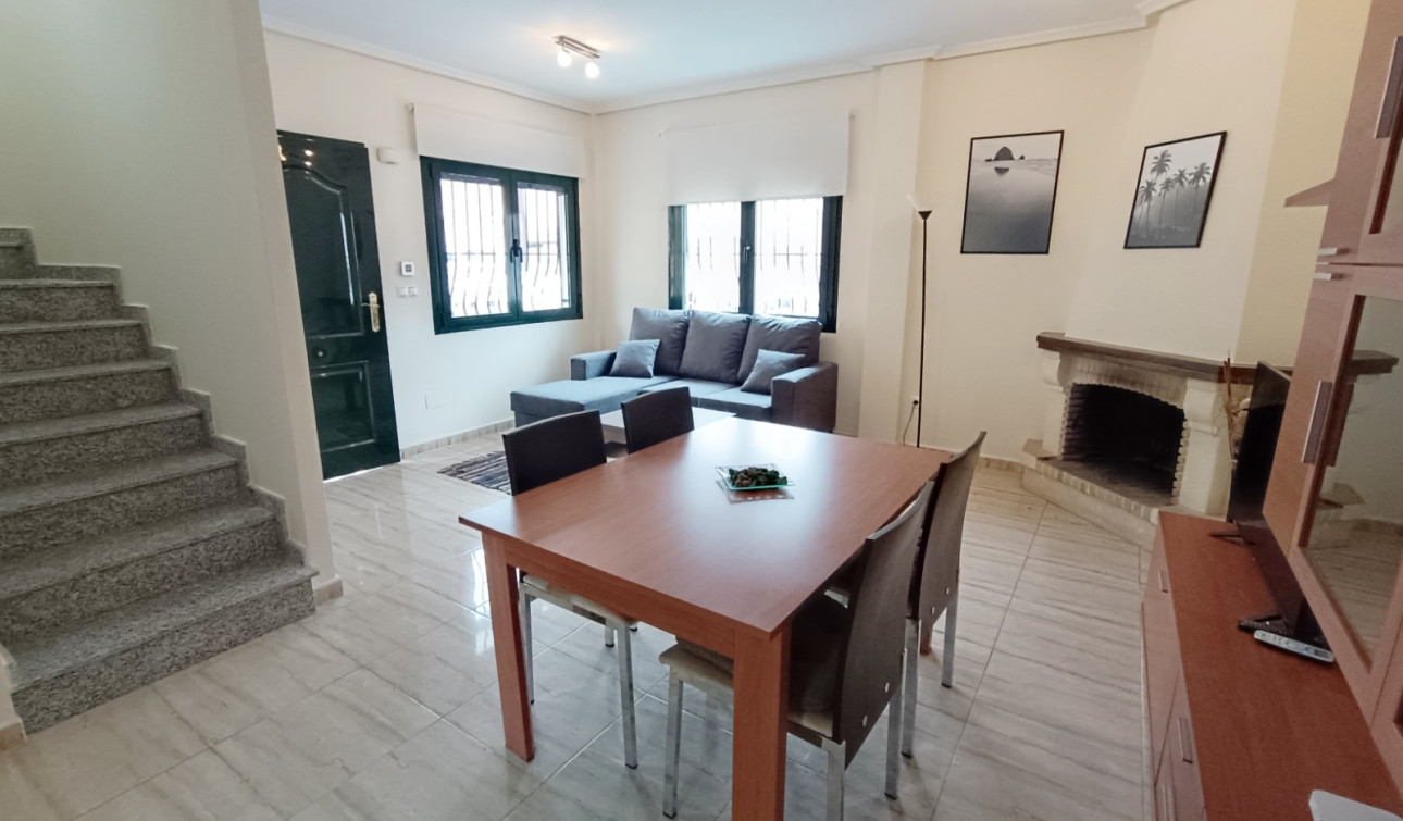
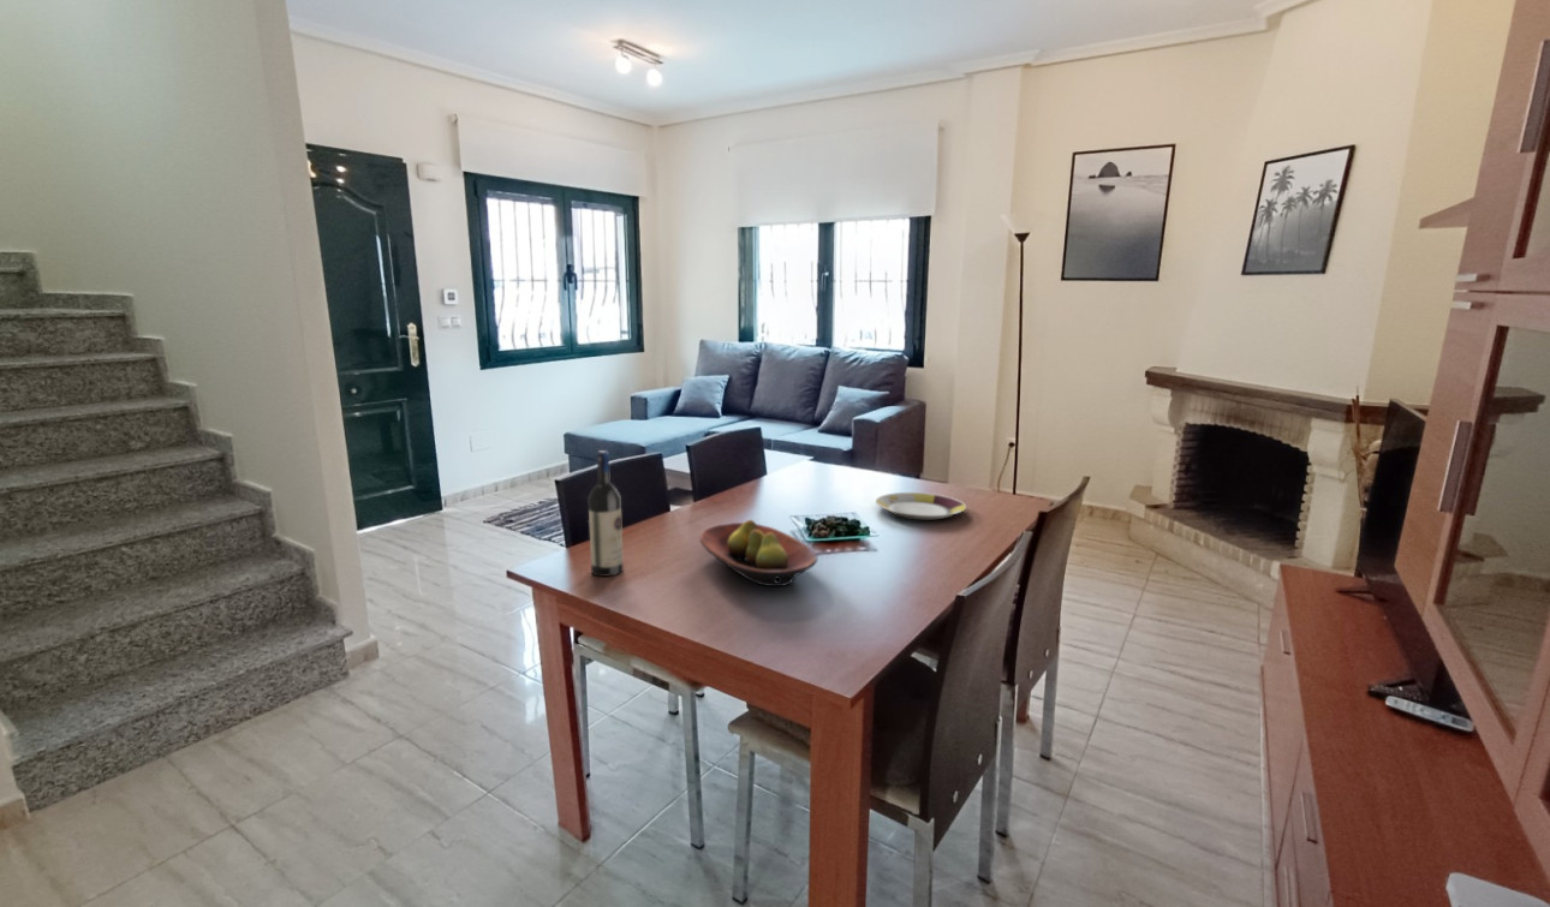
+ plate (919, 506)
+ wine bottle (604, 512)
+ fruit bowl (756, 547)
